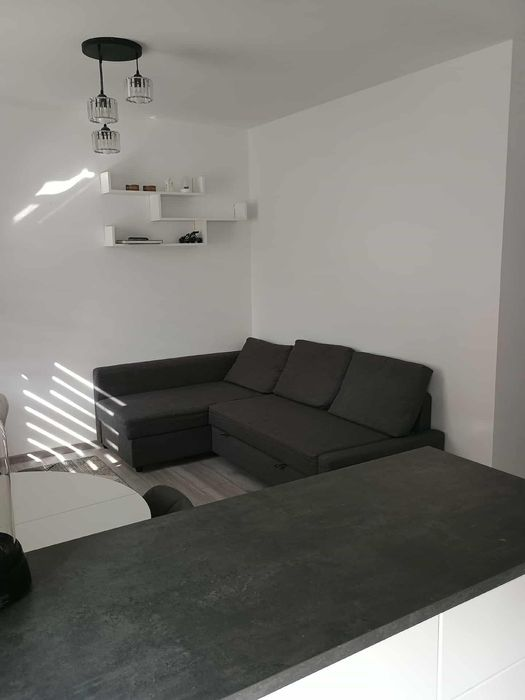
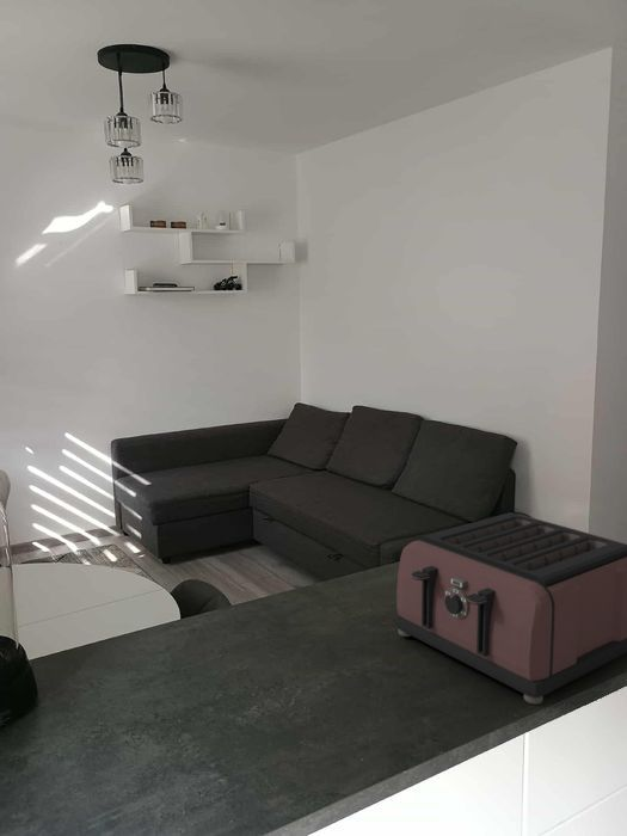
+ toaster (515, 592)
